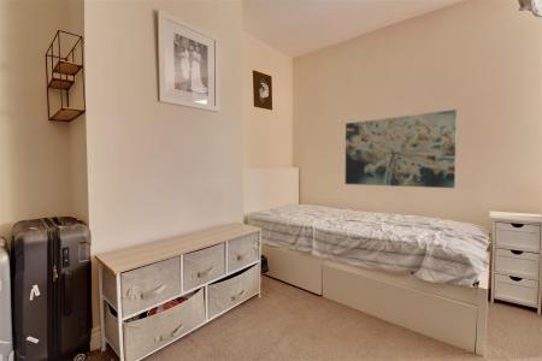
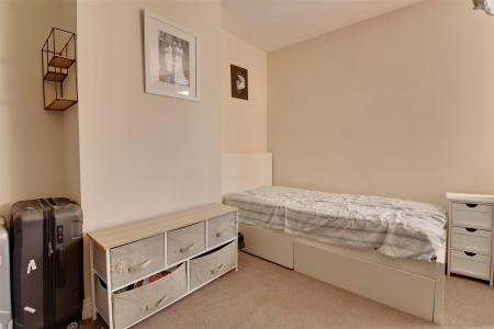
- wall art (393, 152)
